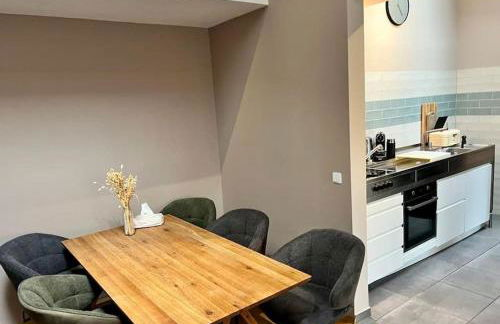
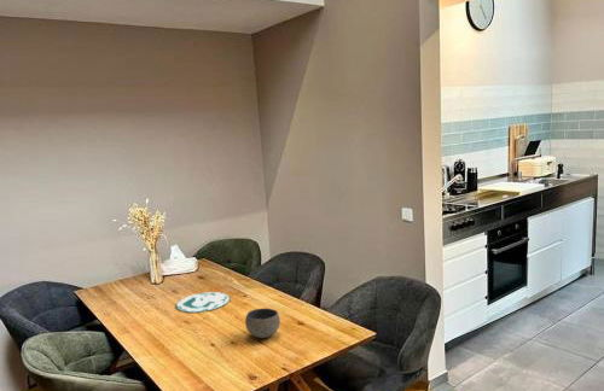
+ plate (203, 299)
+ bowl (262, 323)
